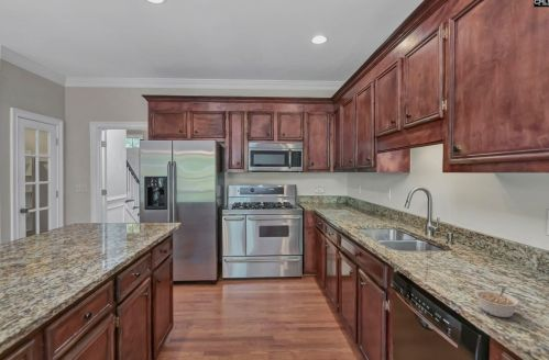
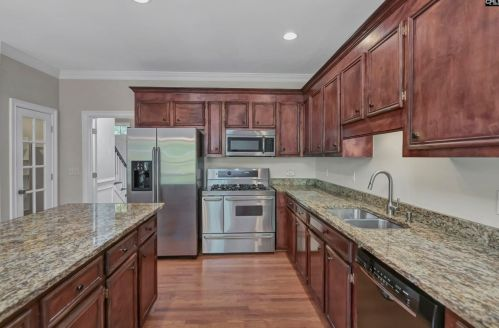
- legume (495, 302)
